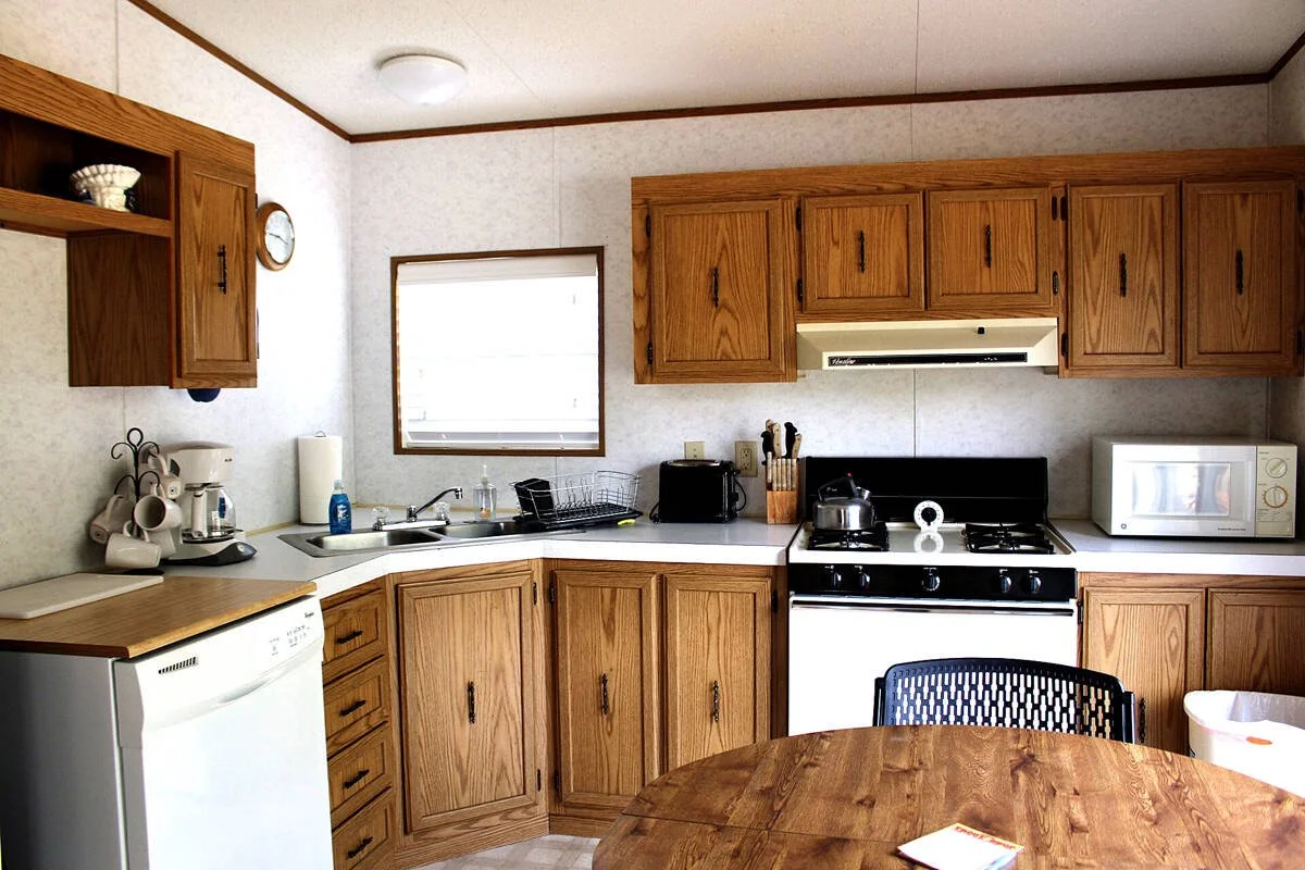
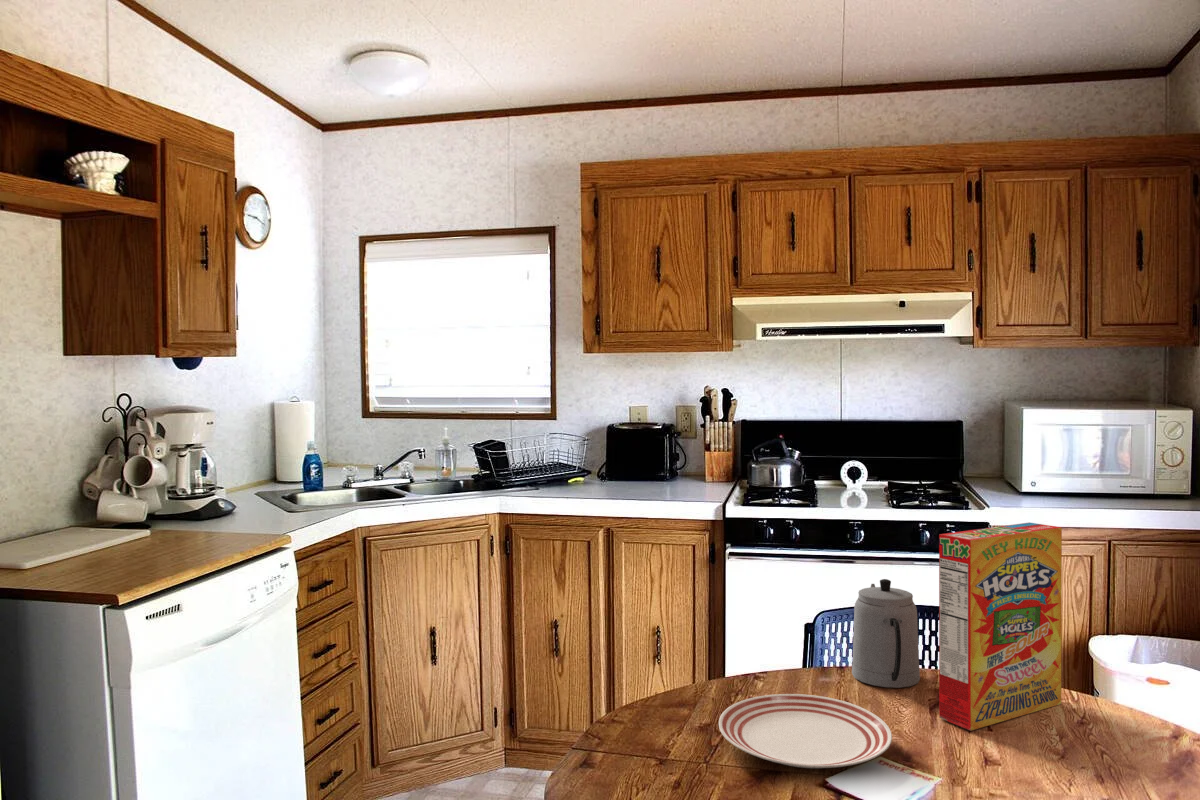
+ cereal box (1001, 621)
+ teapot (884, 626)
+ dinner plate (803, 733)
